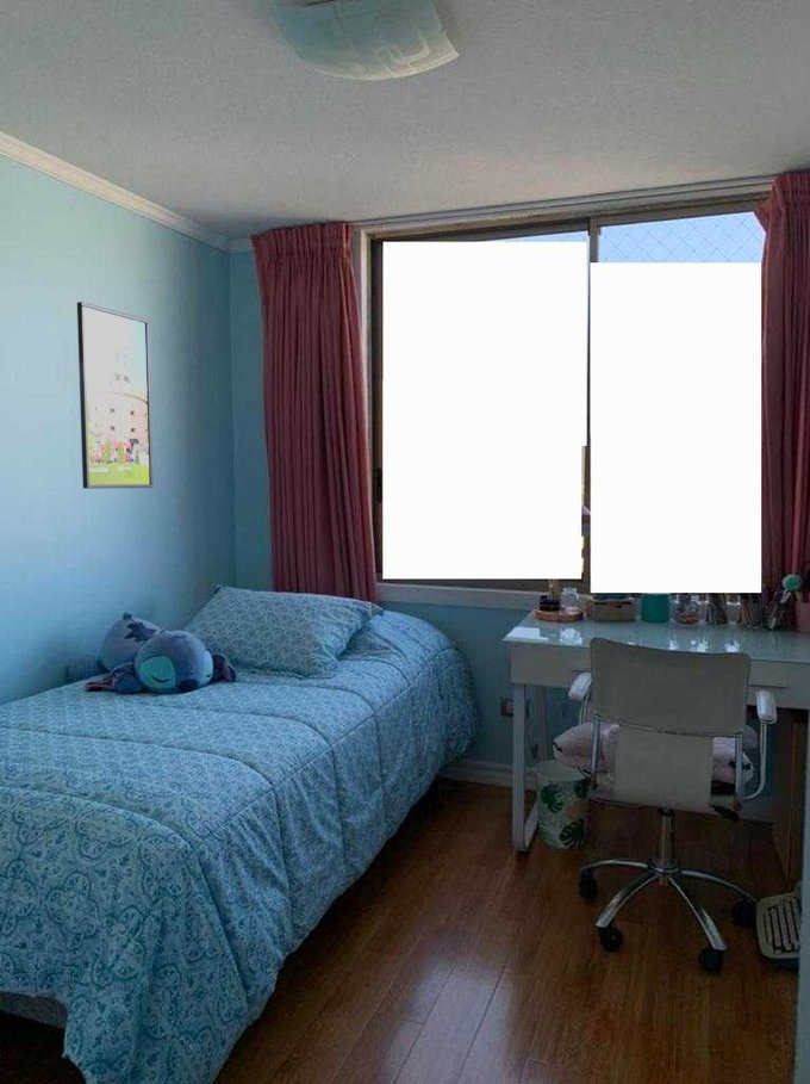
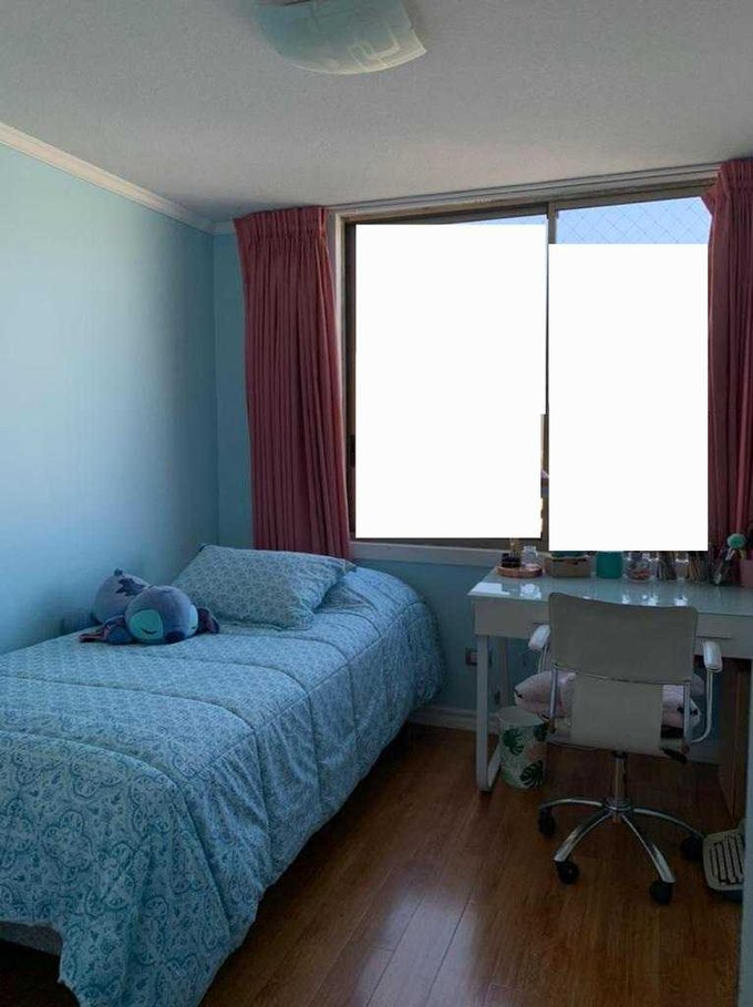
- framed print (117, 399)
